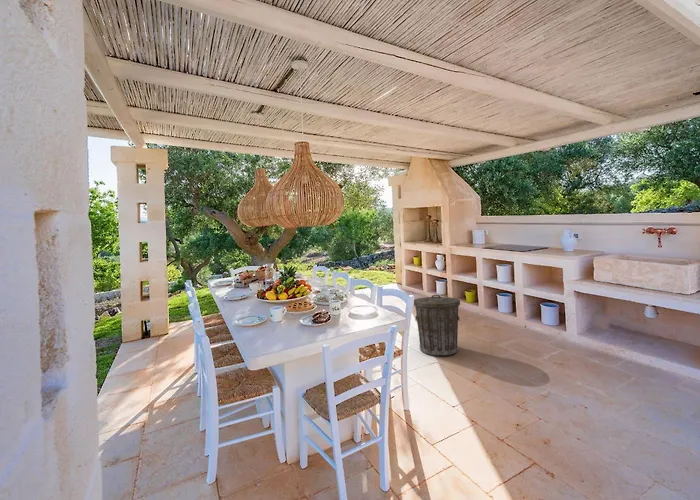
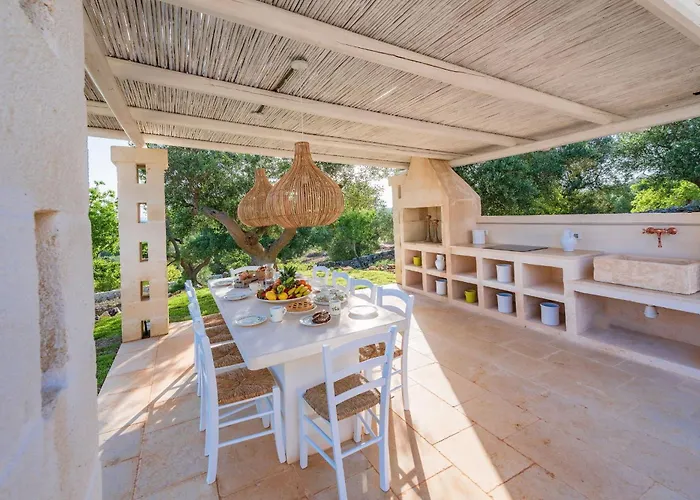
- trash can (437, 322)
